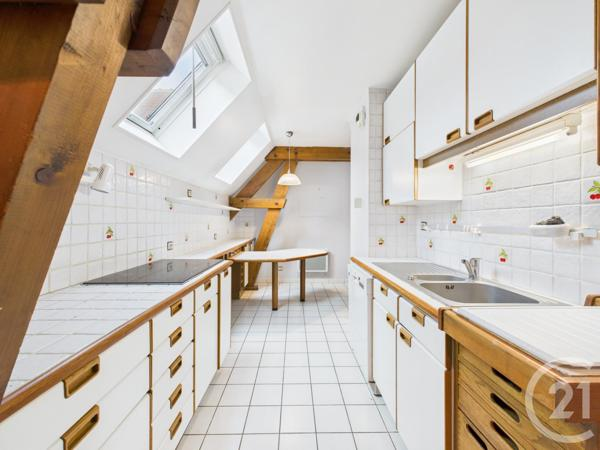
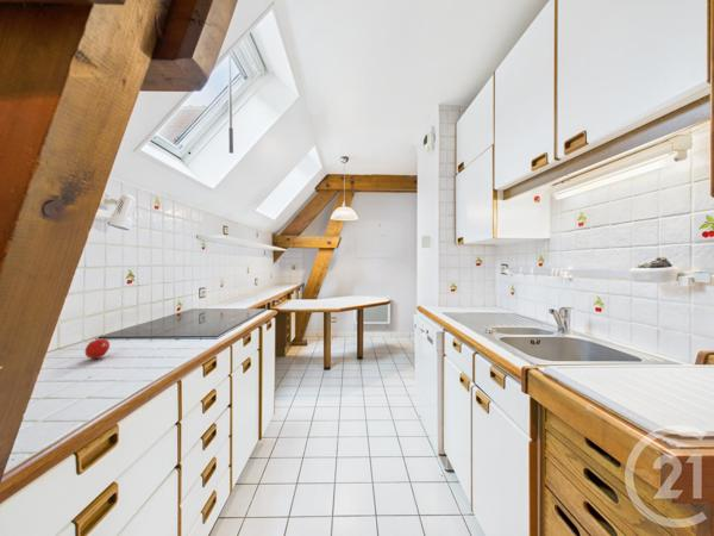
+ fruit (98, 347)
